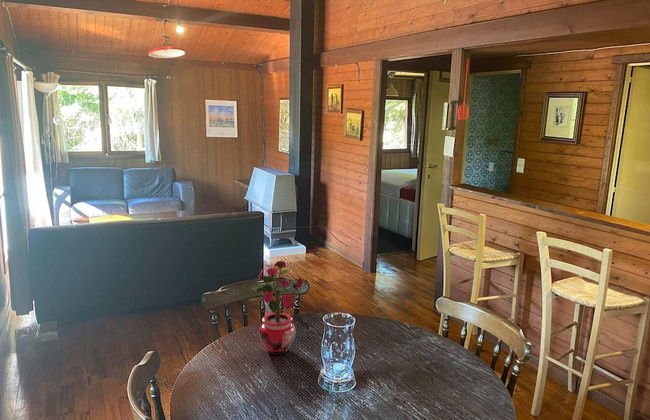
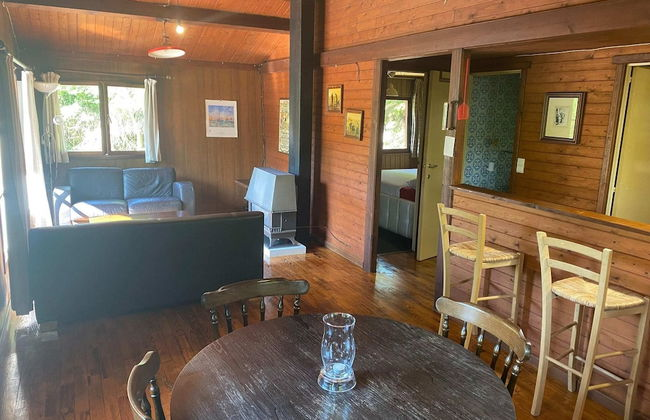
- potted plant (275, 305)
